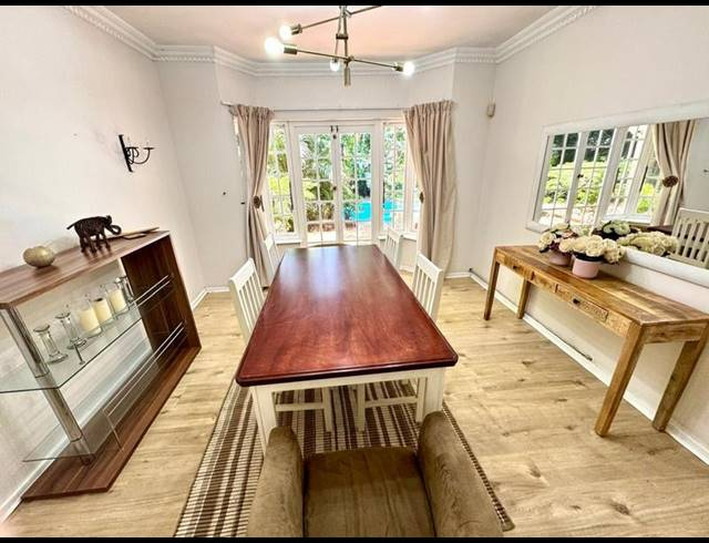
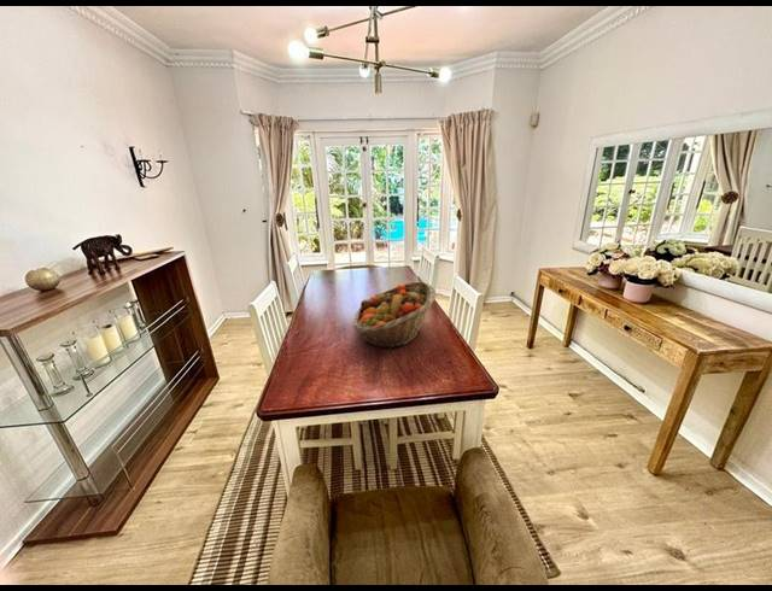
+ fruit basket (393, 311)
